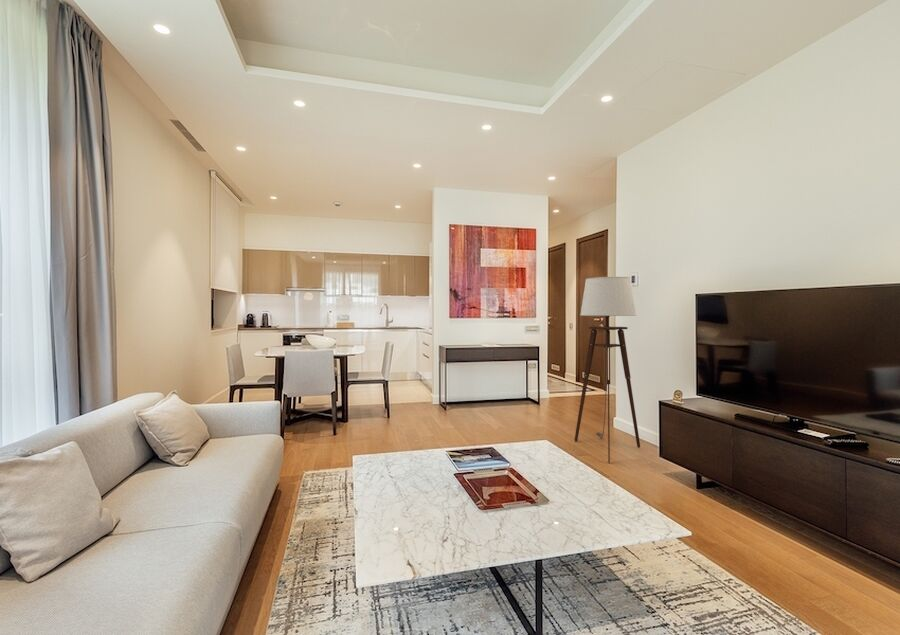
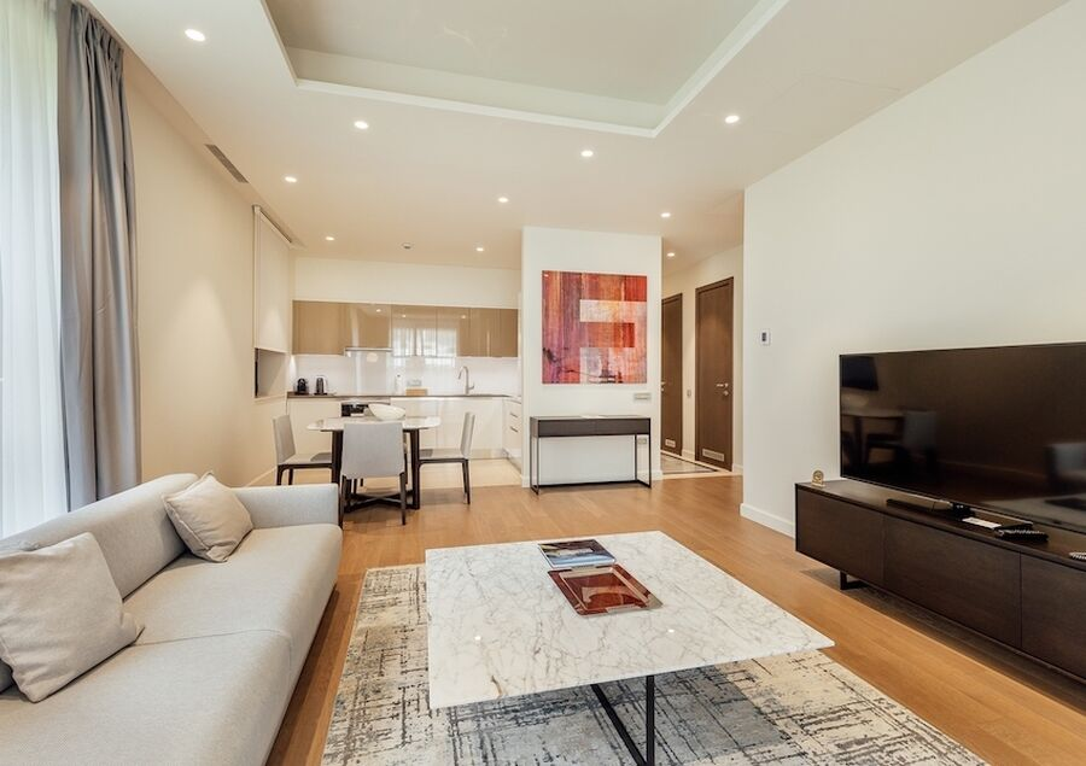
- floor lamp (606, 361)
